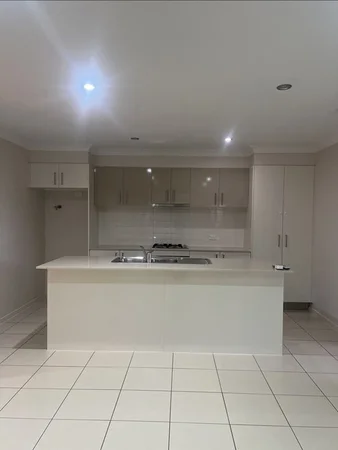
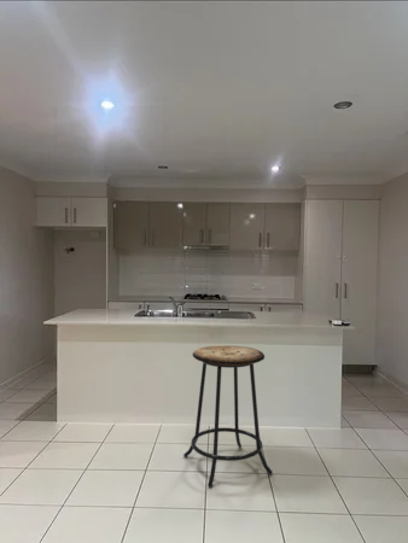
+ bar stool (234, 408)
